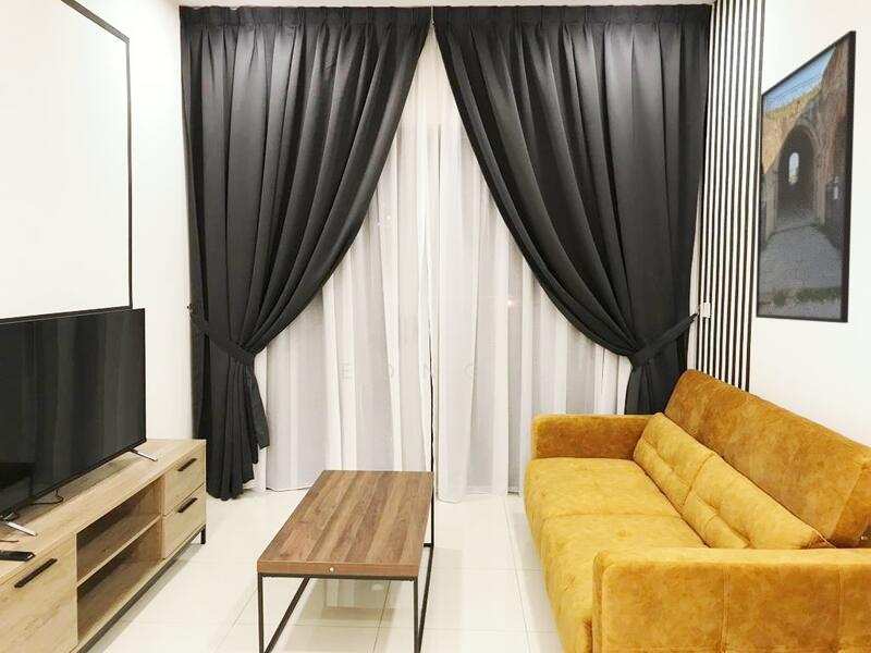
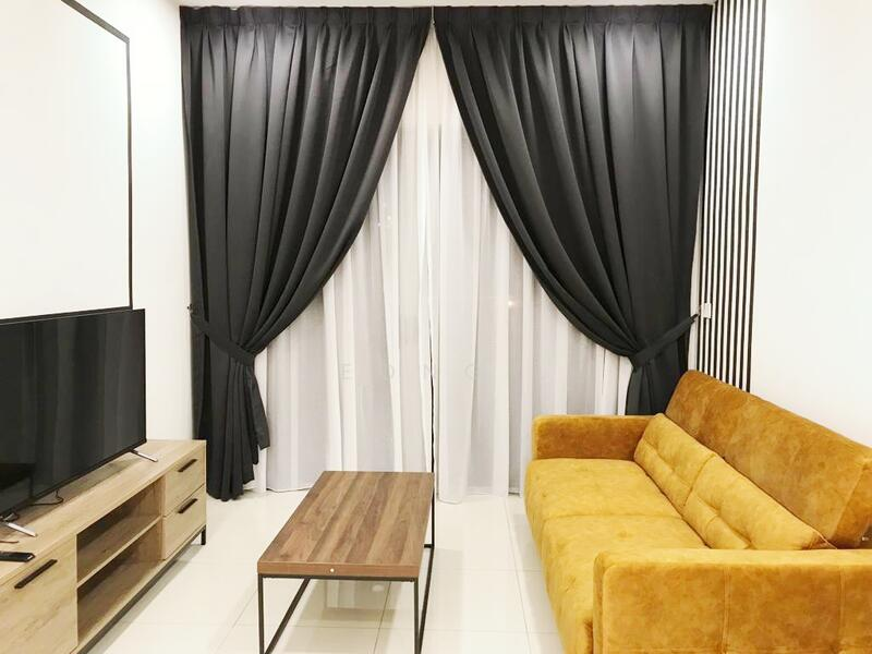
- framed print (798, 194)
